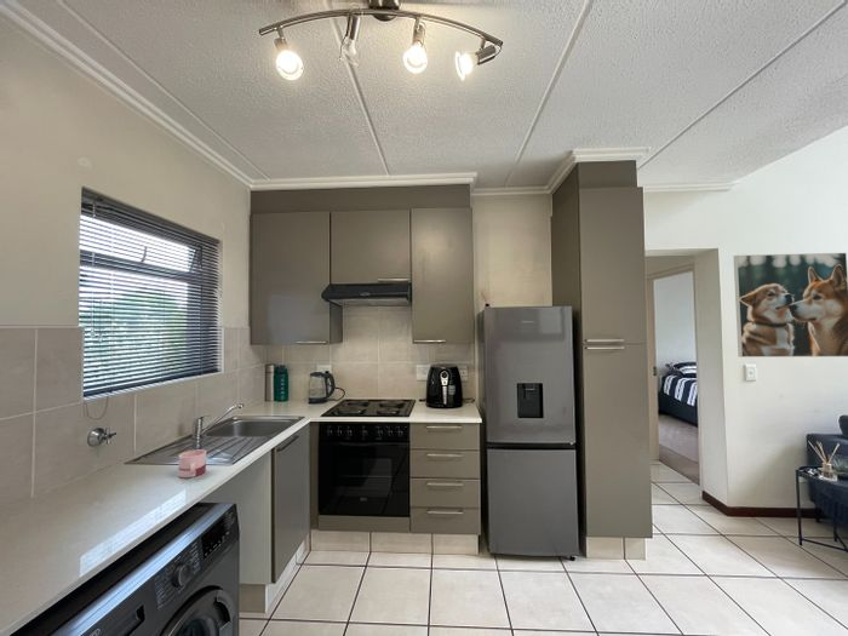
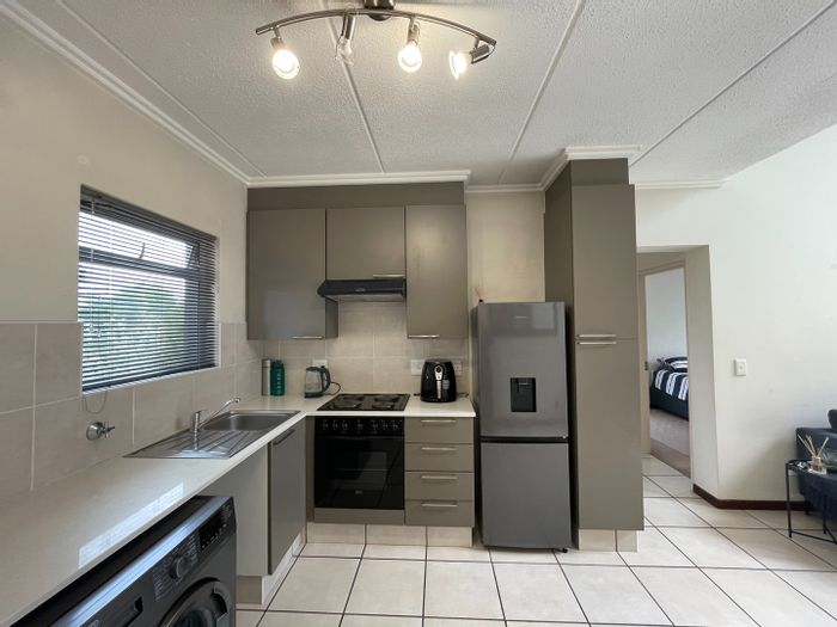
- mug (191, 464)
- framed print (791, 305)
